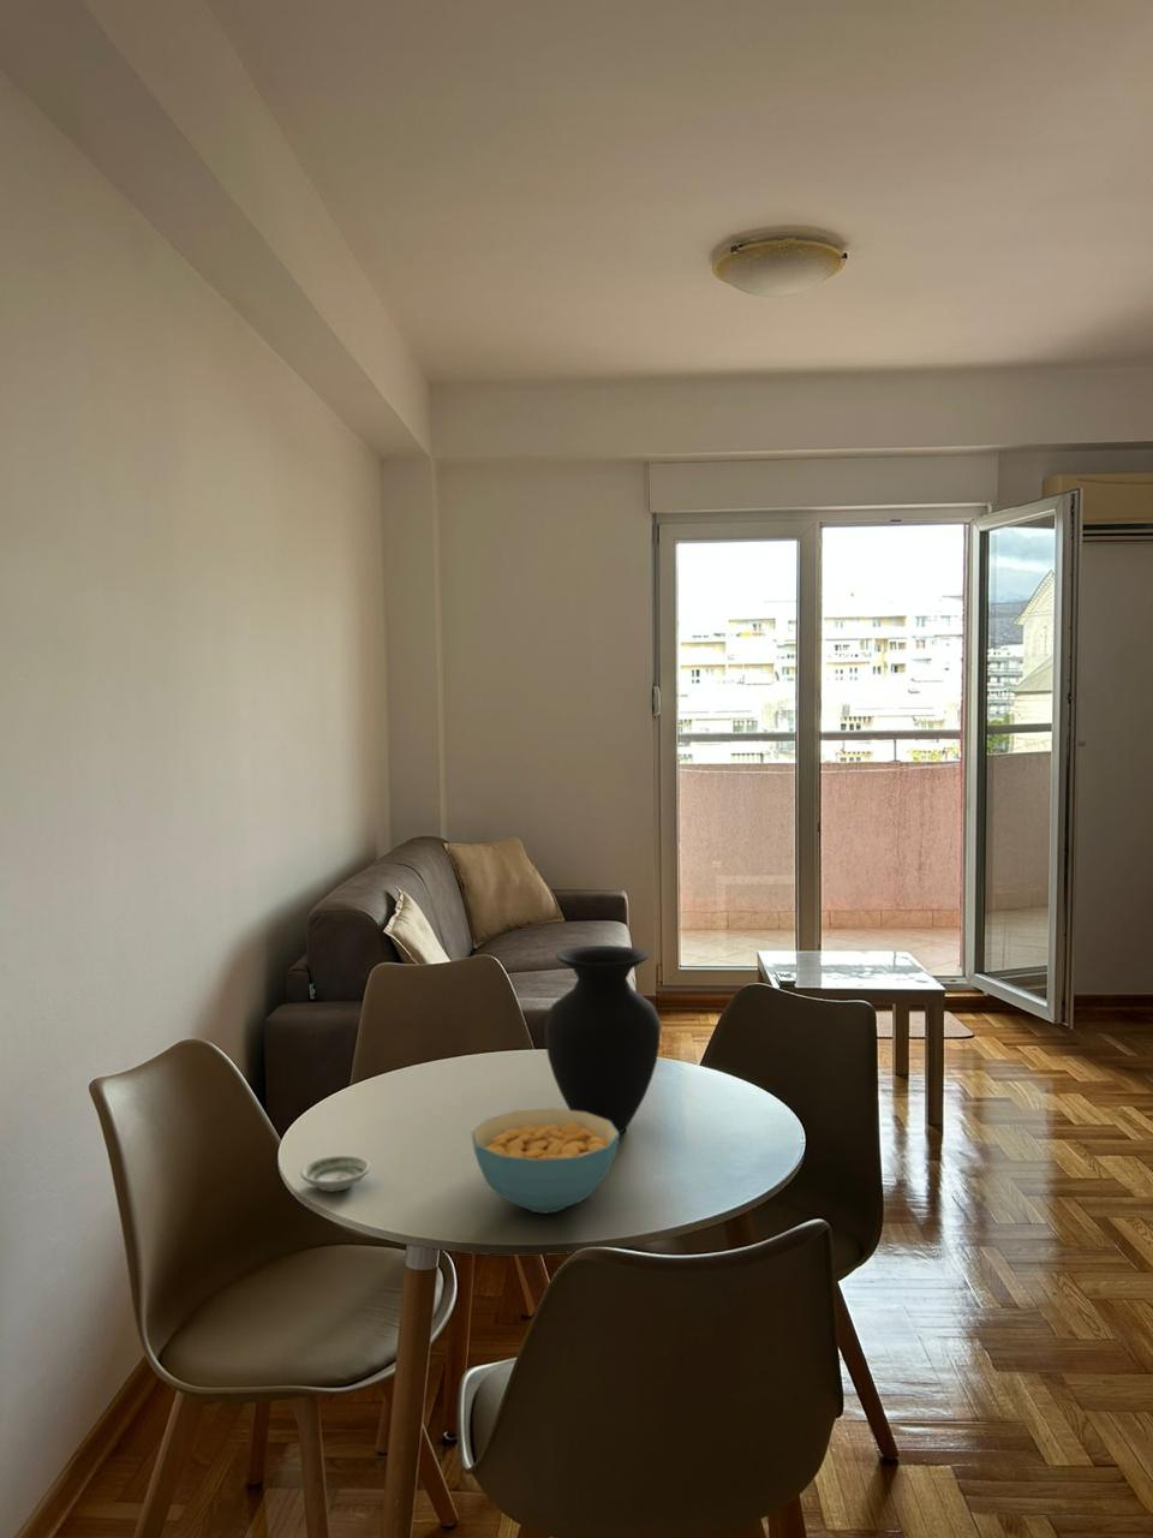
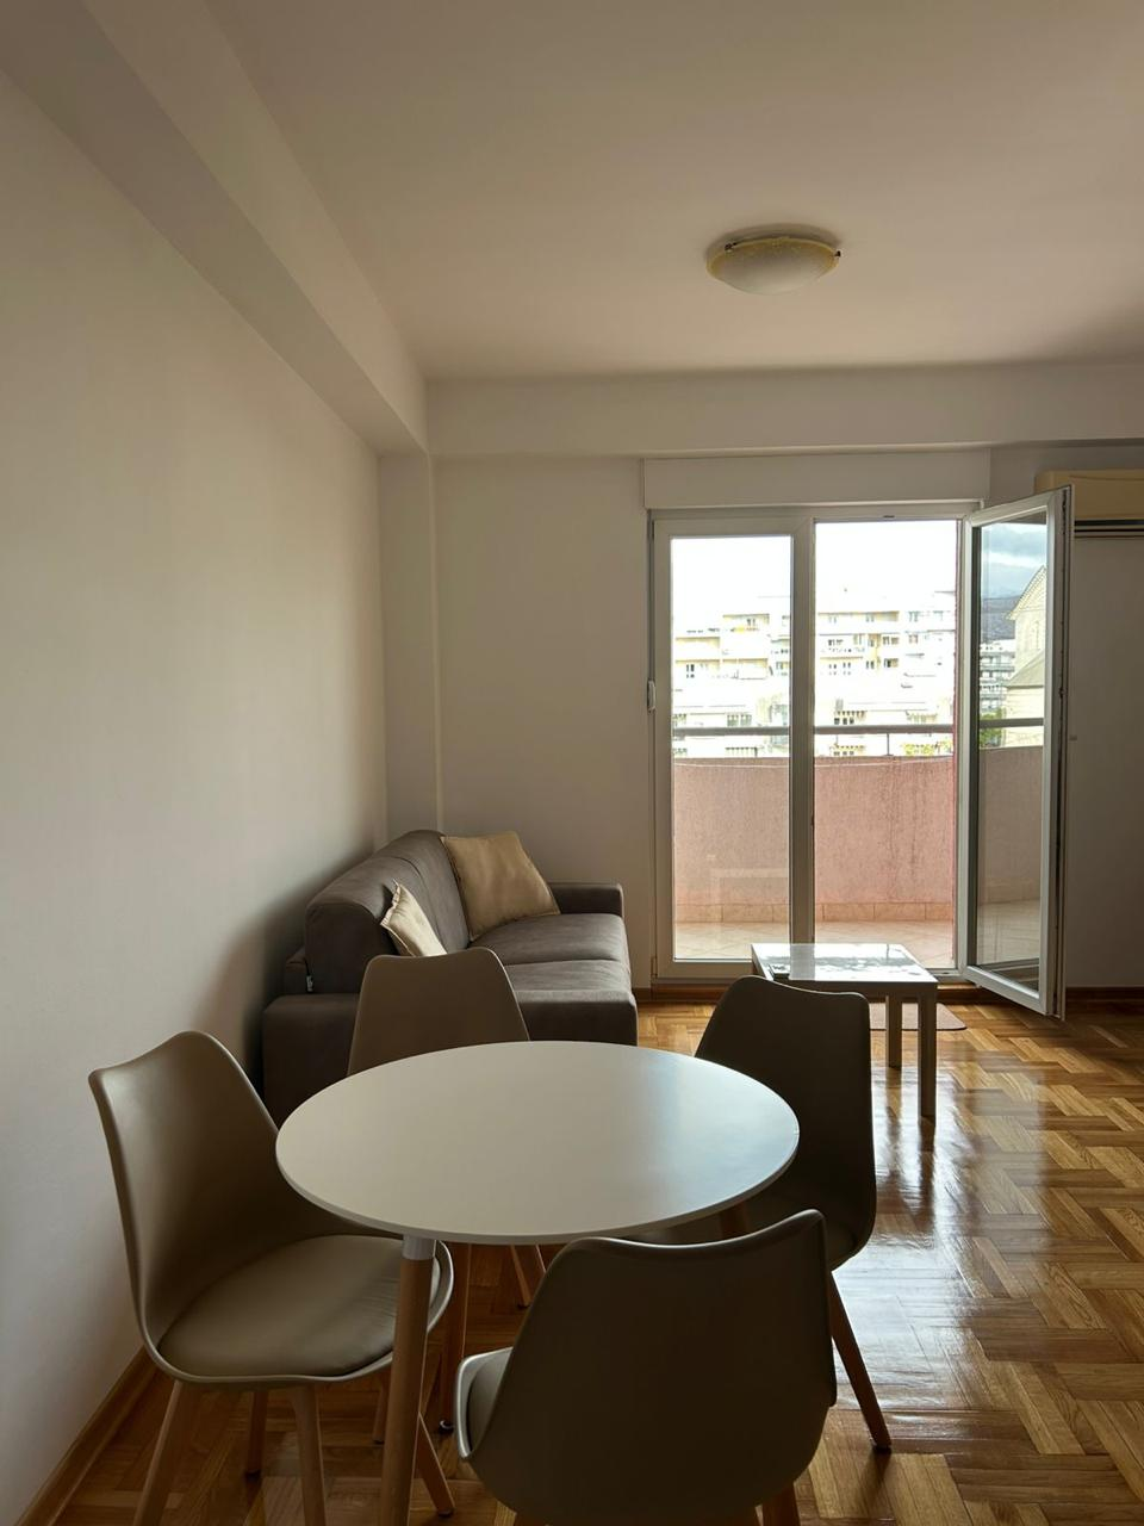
- cereal bowl (545, 1167)
- vase (602, 1040)
- saucer (335, 1175)
